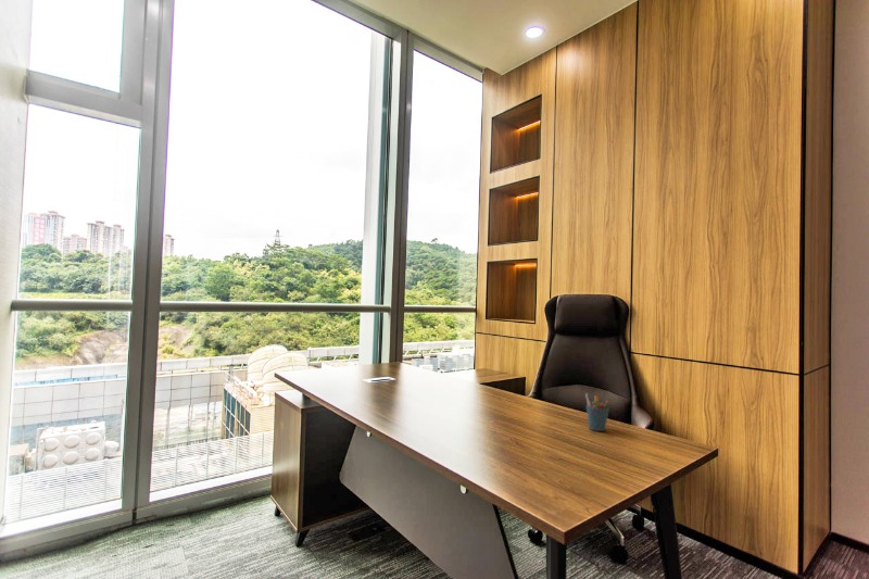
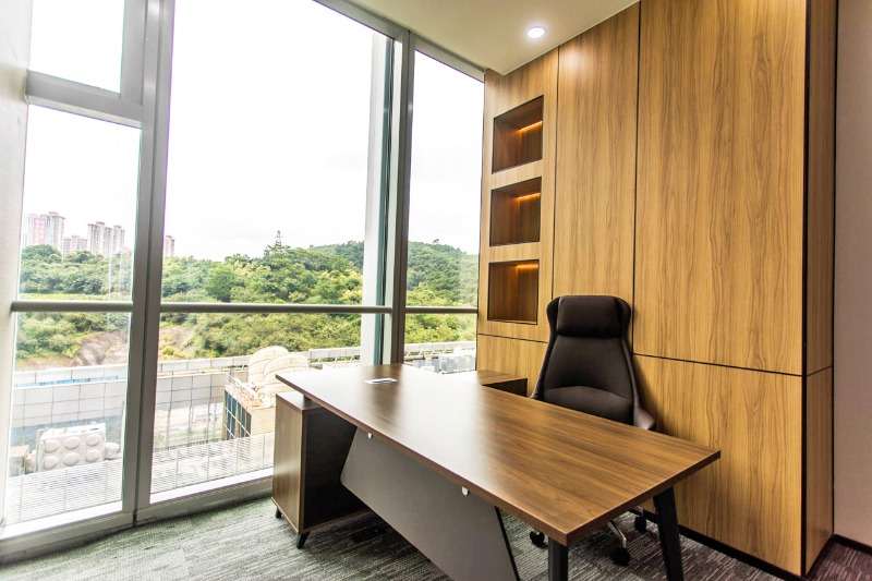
- pen holder (596, 411)
